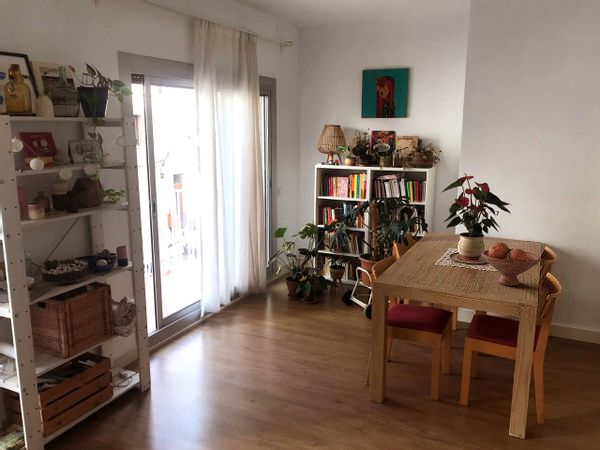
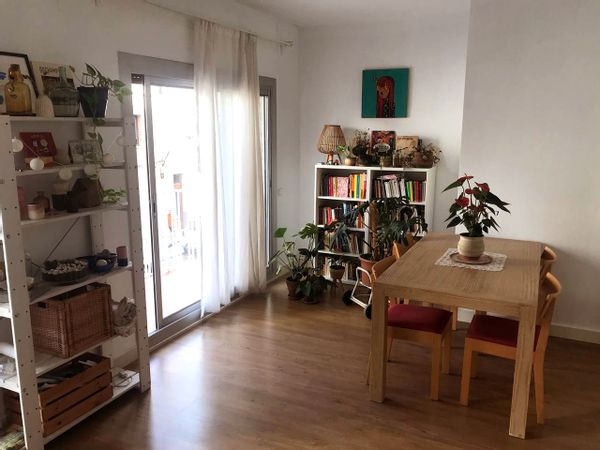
- fruit bowl (510, 263)
